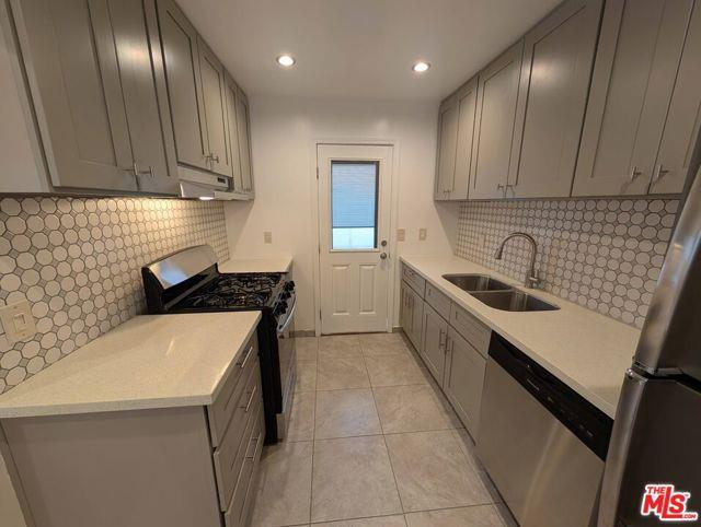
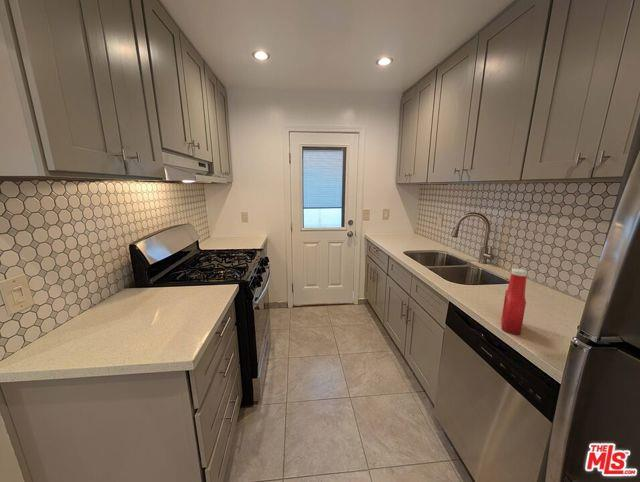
+ soap bottle (514, 298)
